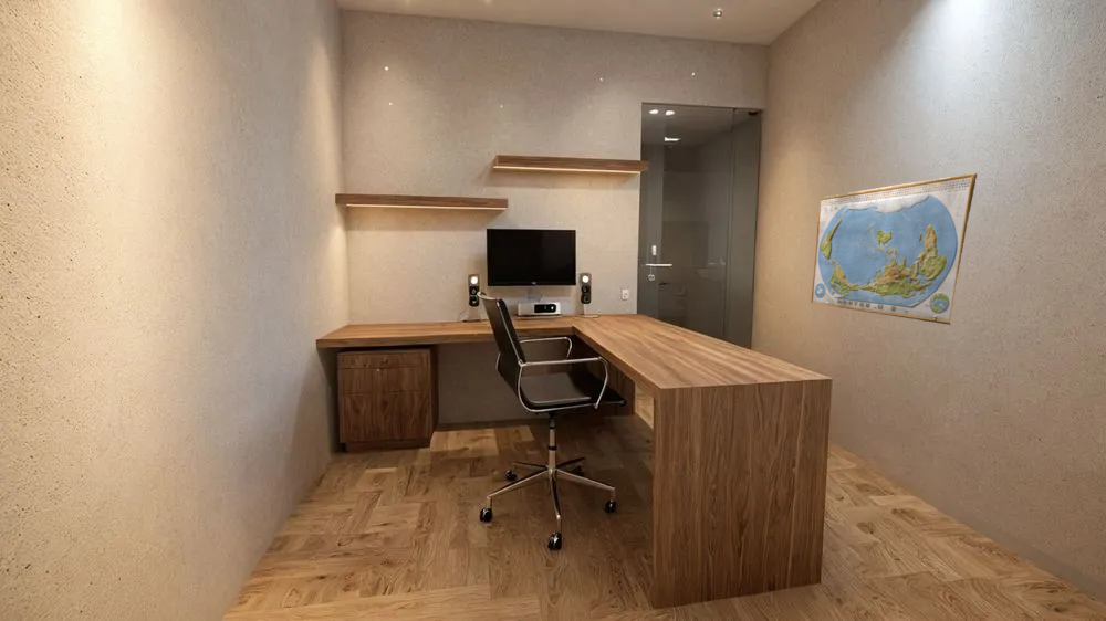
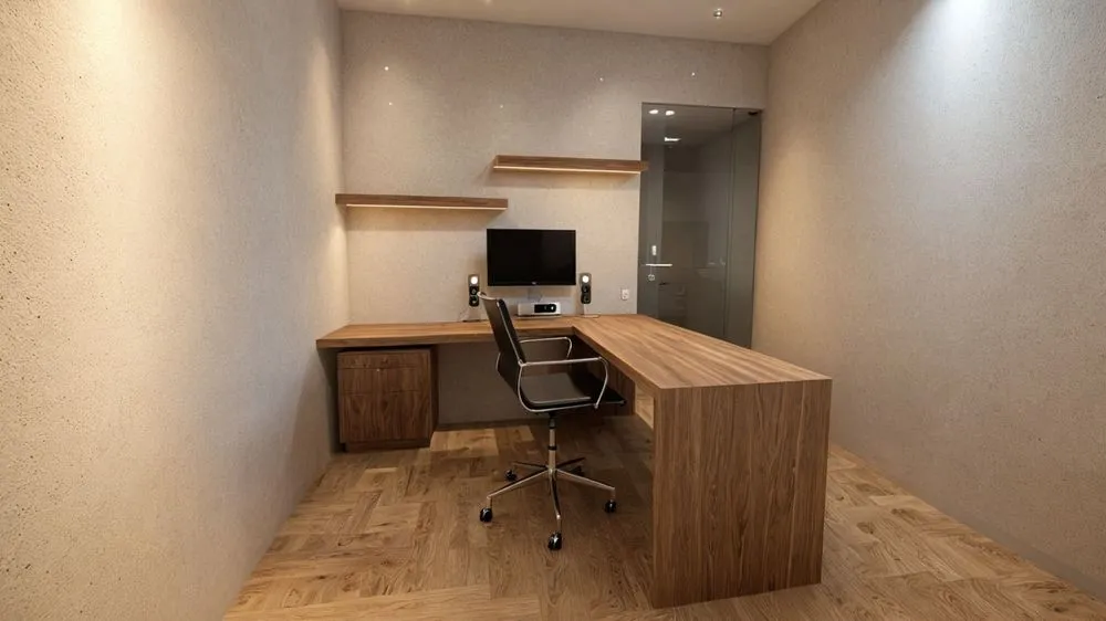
- world map (876, 251)
